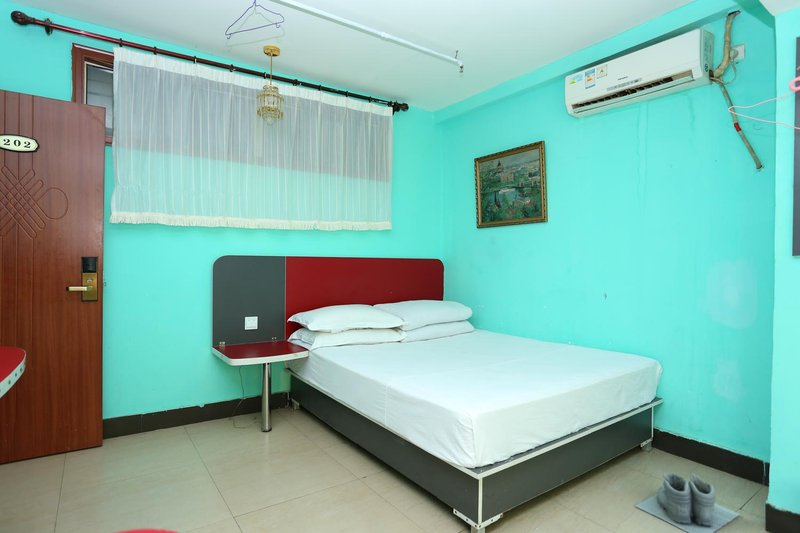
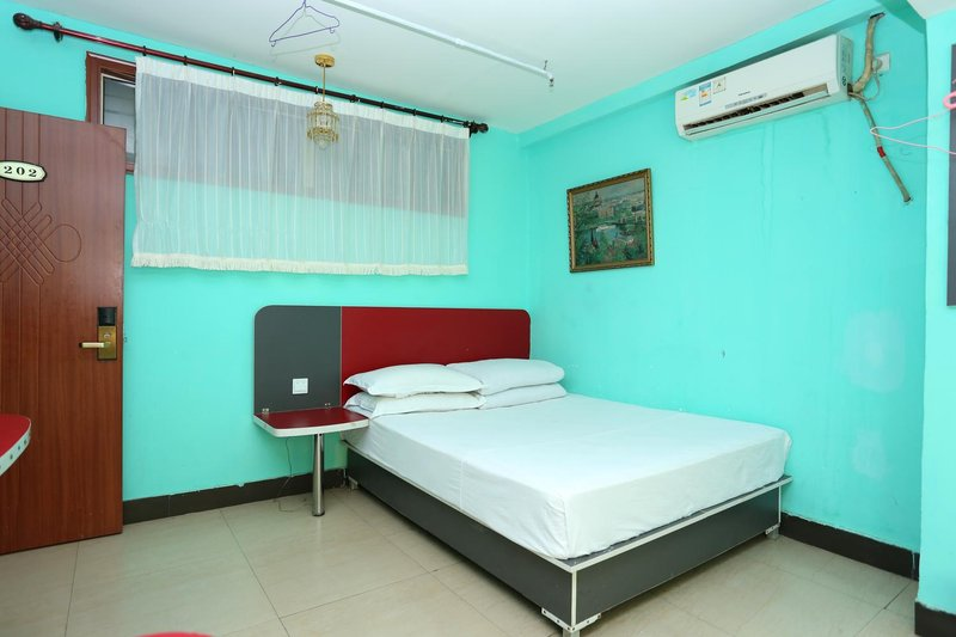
- boots (686, 491)
